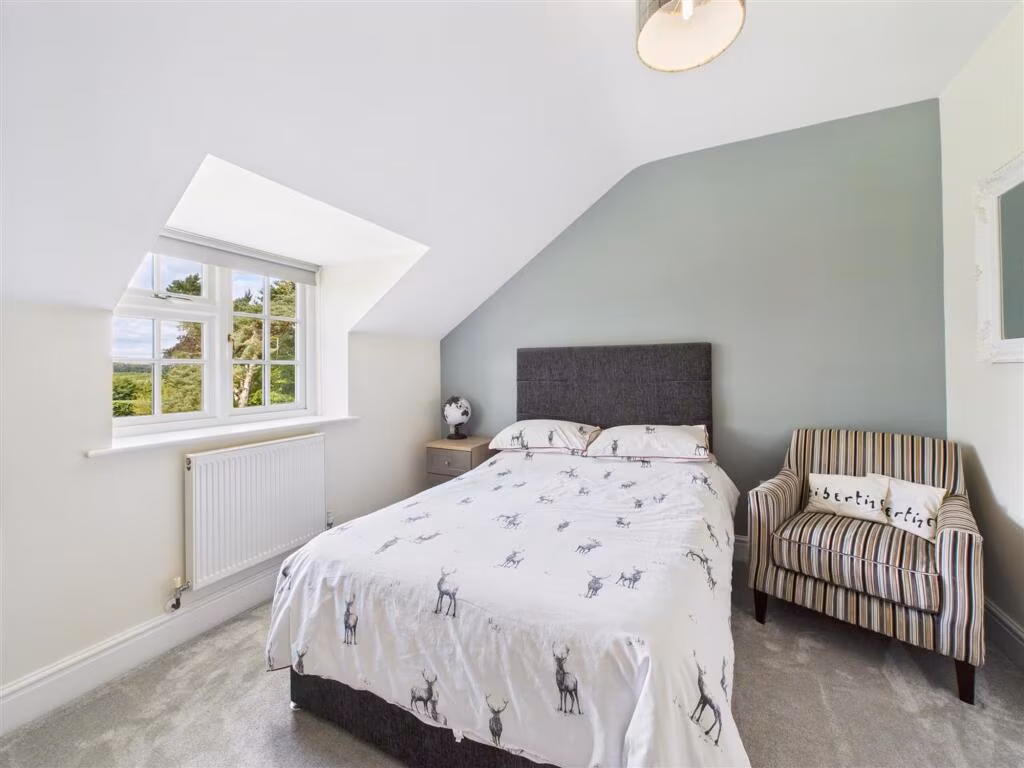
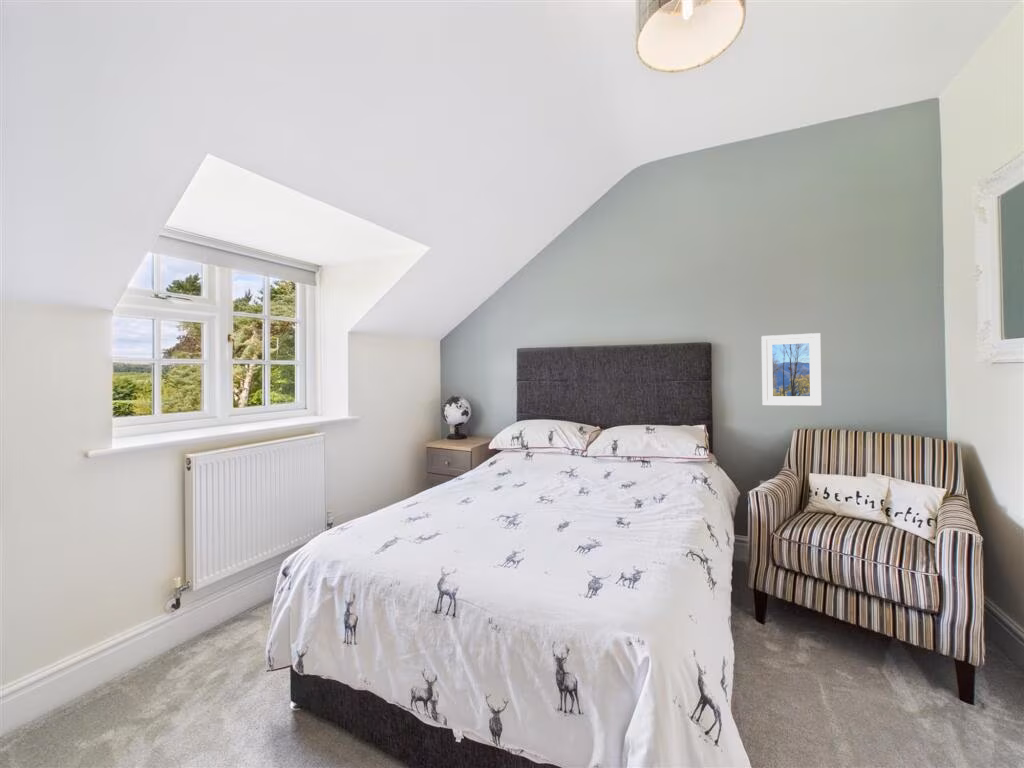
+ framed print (790, 370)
